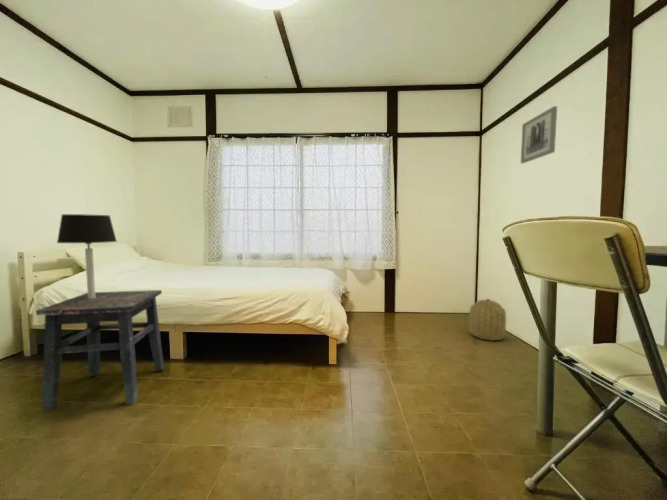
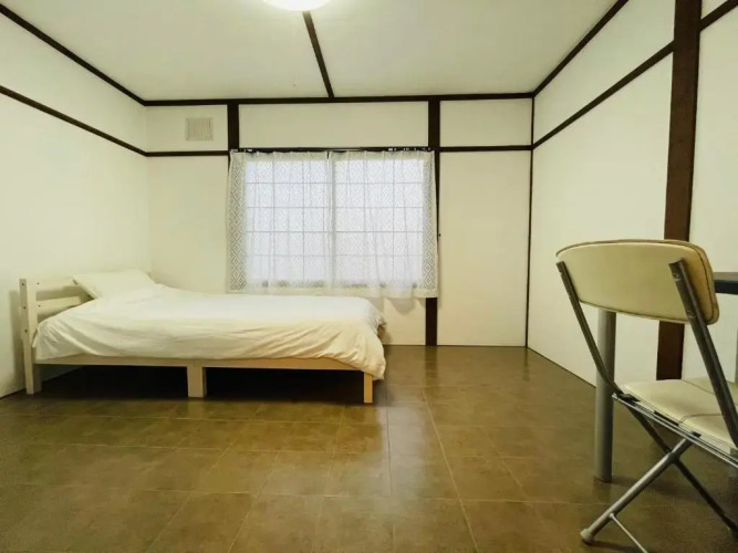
- wall art (537, 137)
- table lamp (89, 256)
- side table (110, 343)
- basket (487, 317)
